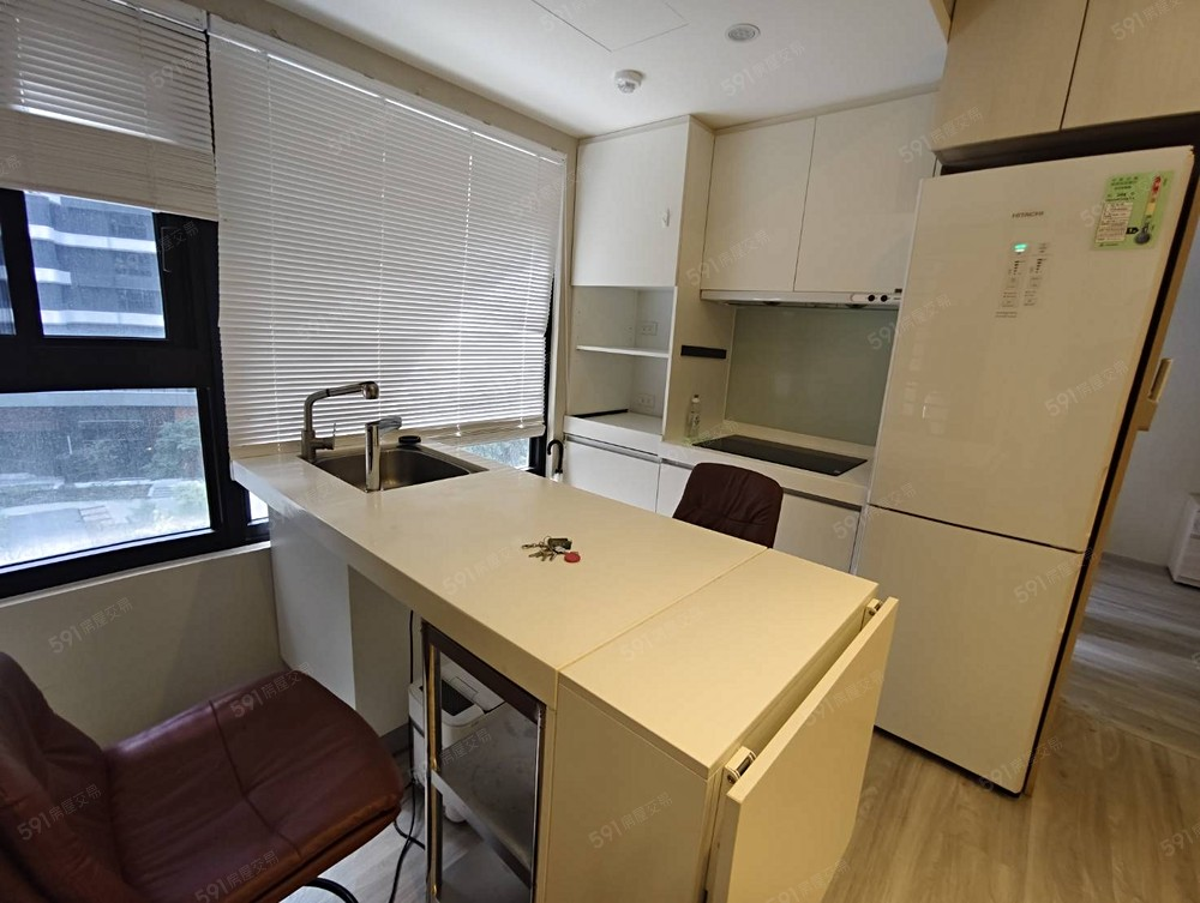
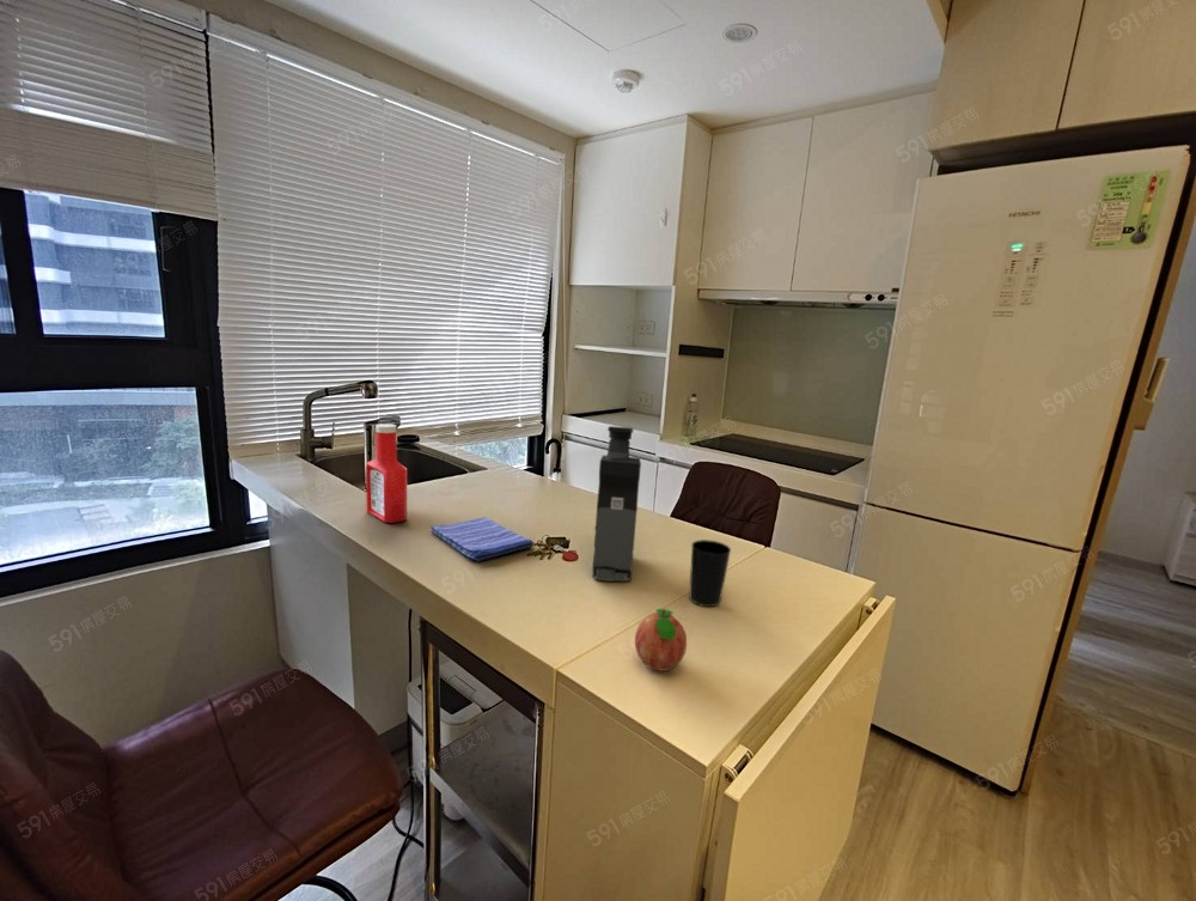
+ cup (708, 573)
+ soap bottle (386, 470)
+ coffee maker (617, 500)
+ dish towel (481, 535)
+ fruit (660, 637)
